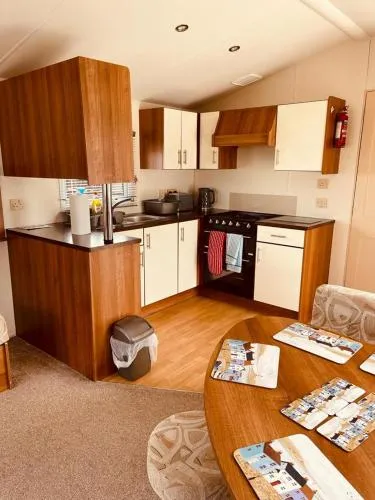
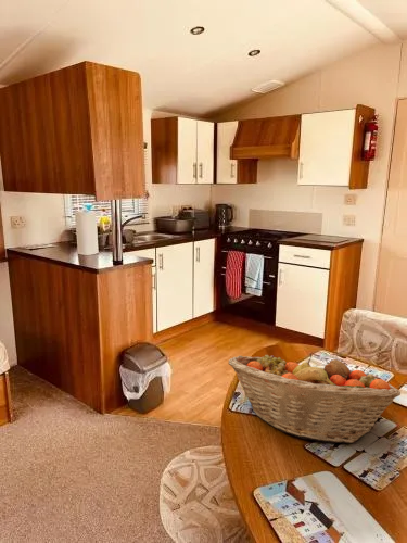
+ fruit basket (307, 386)
